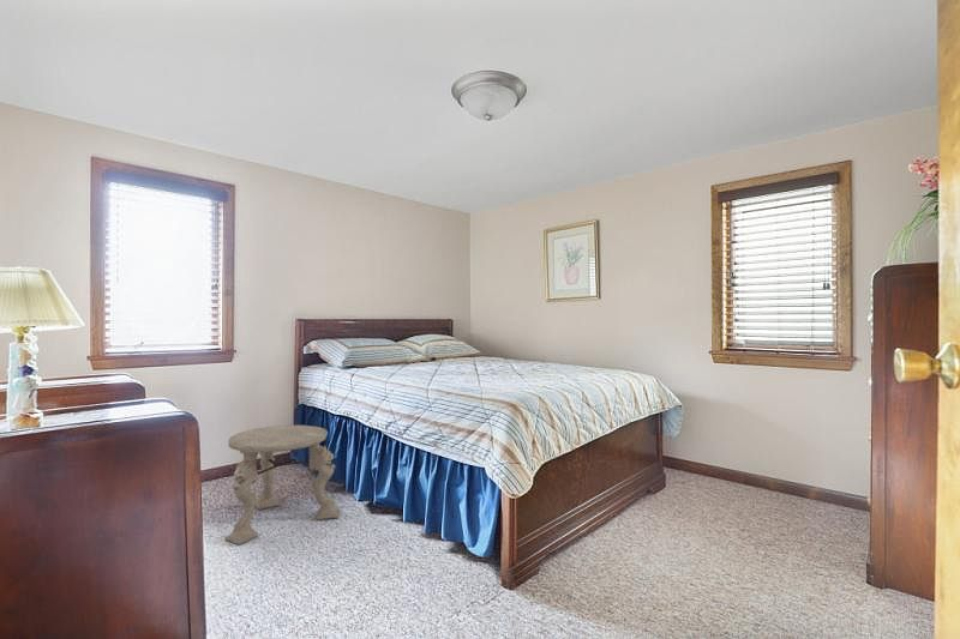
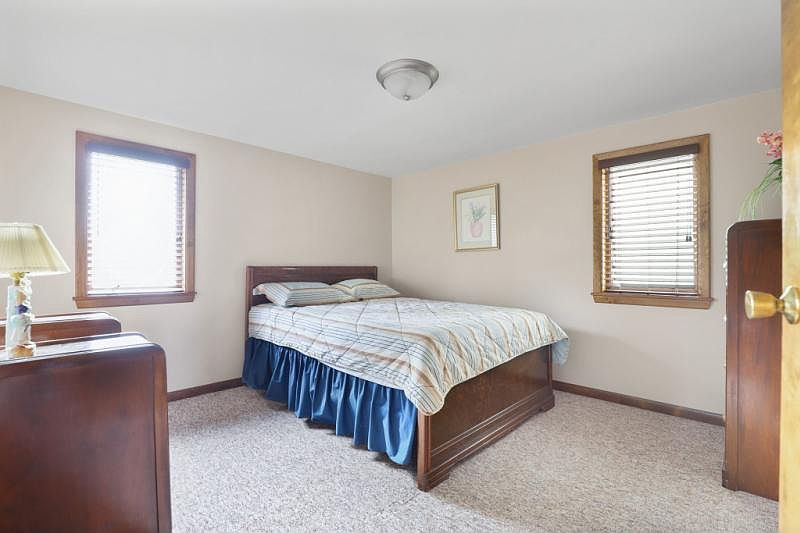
- side table (272, 477)
